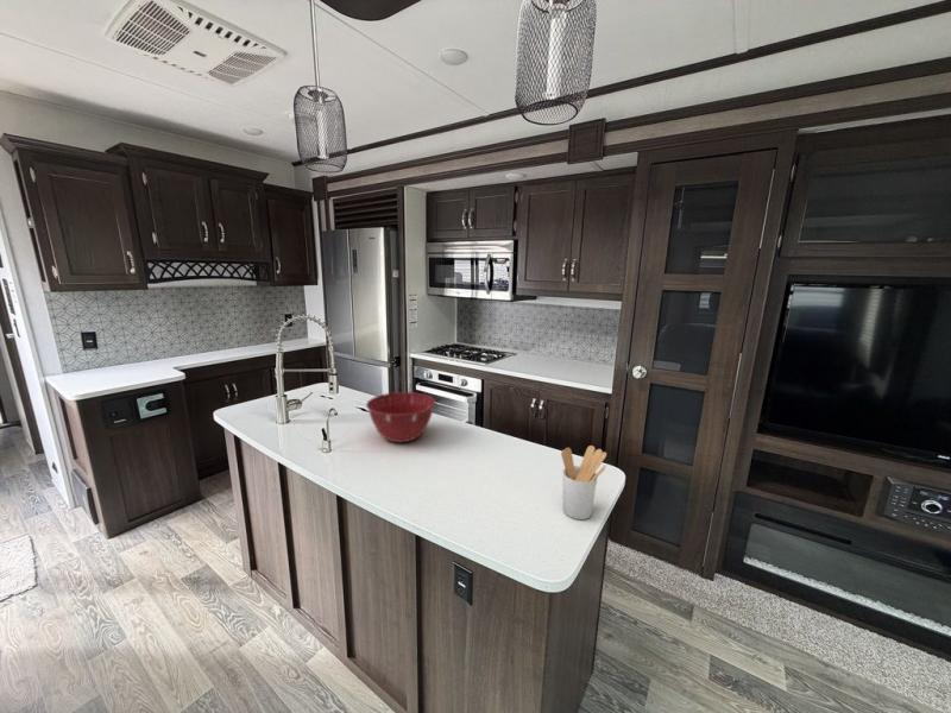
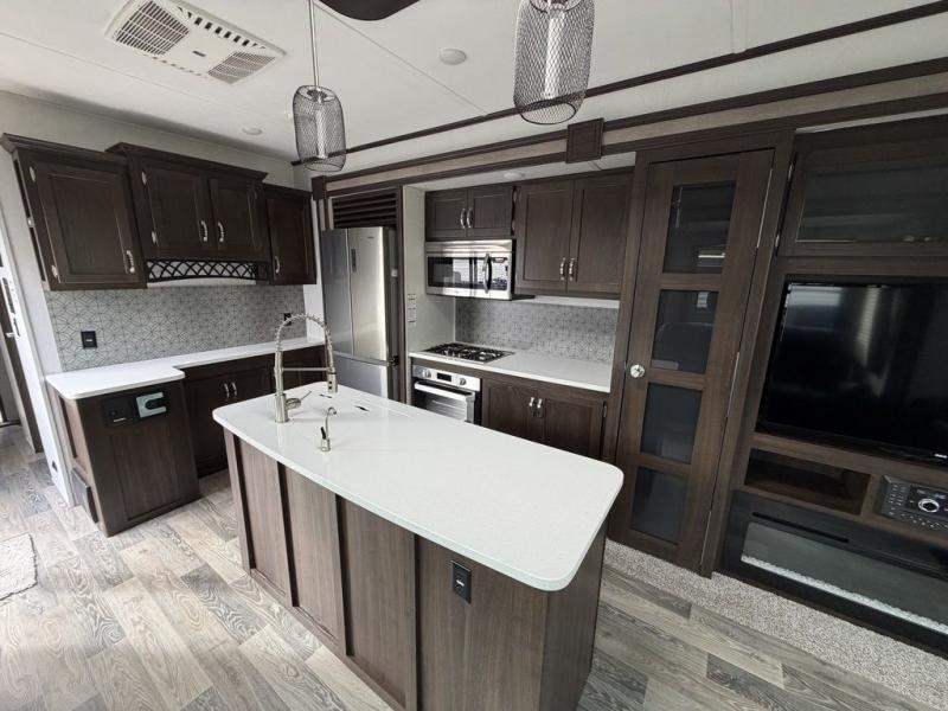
- utensil holder (584, 480)
- mixing bowl (402, 418)
